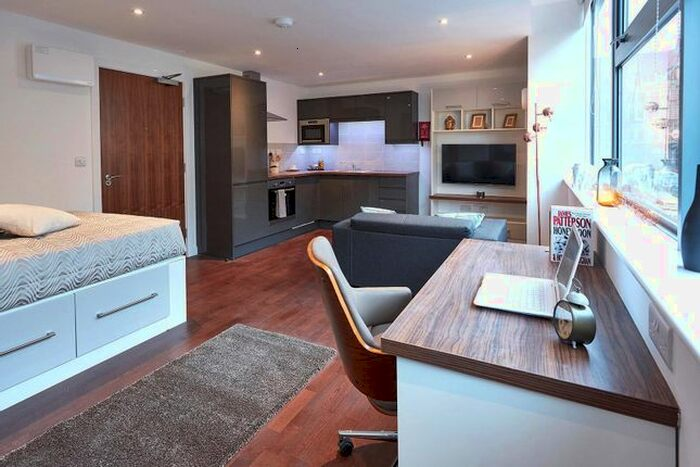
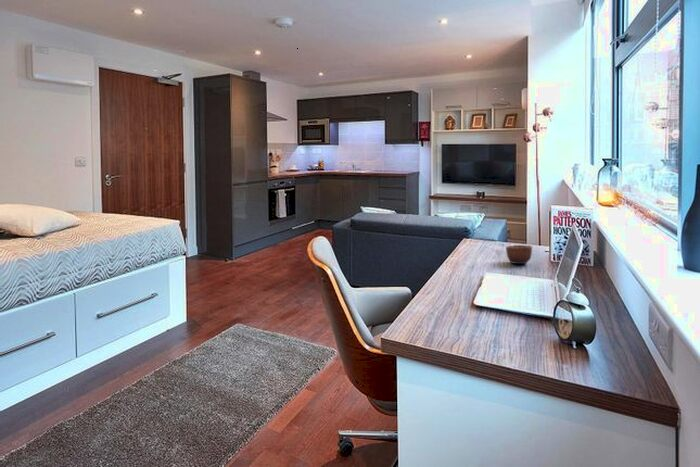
+ mug (518, 254)
